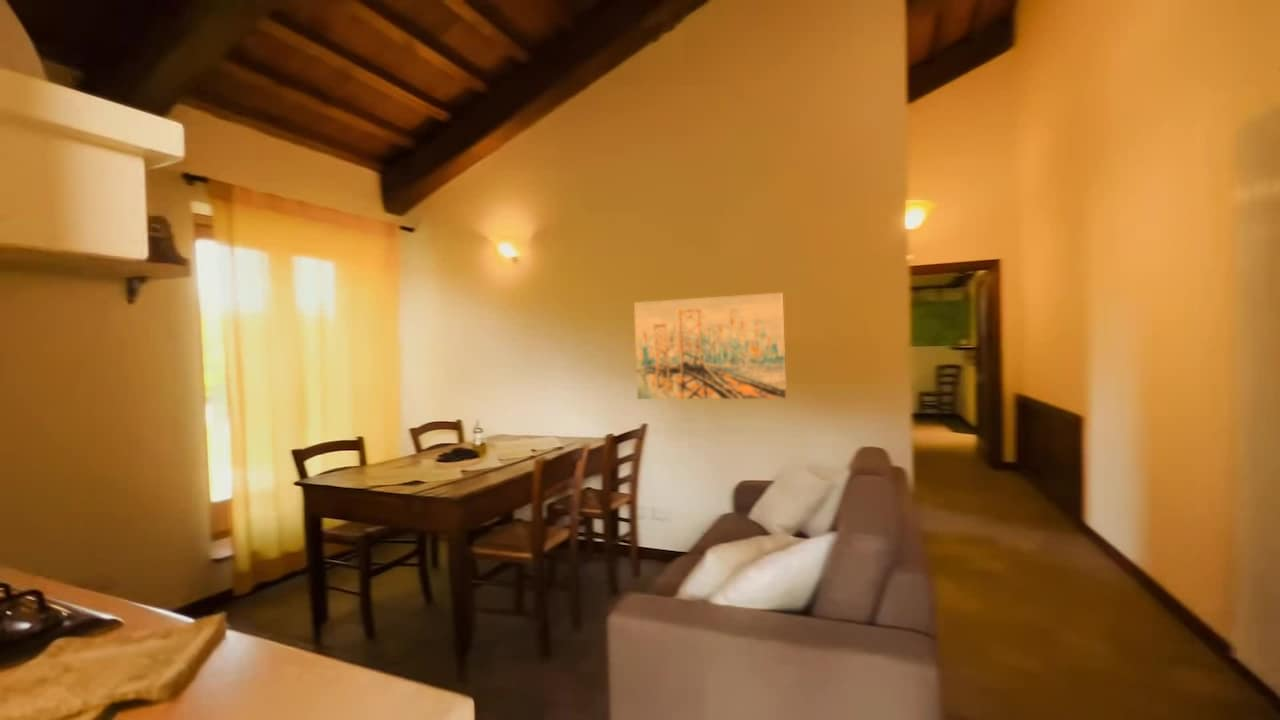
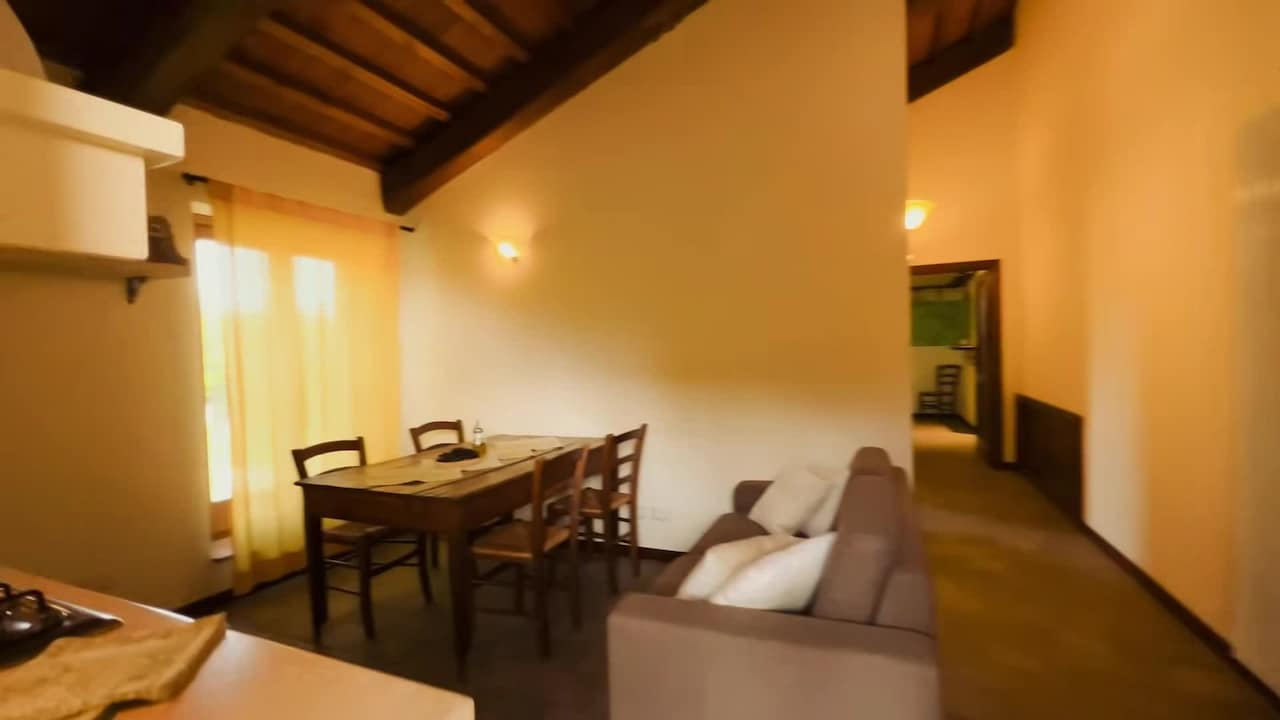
- wall art (707, 348)
